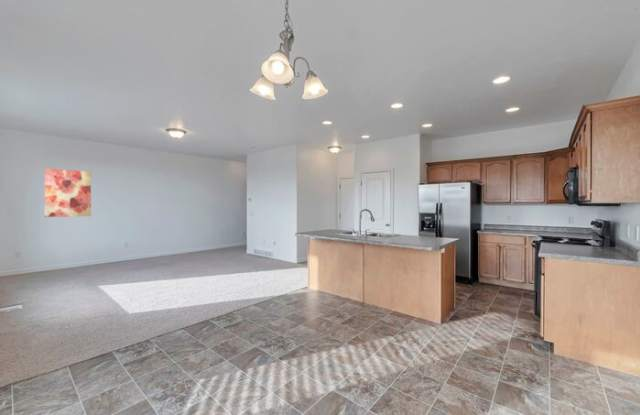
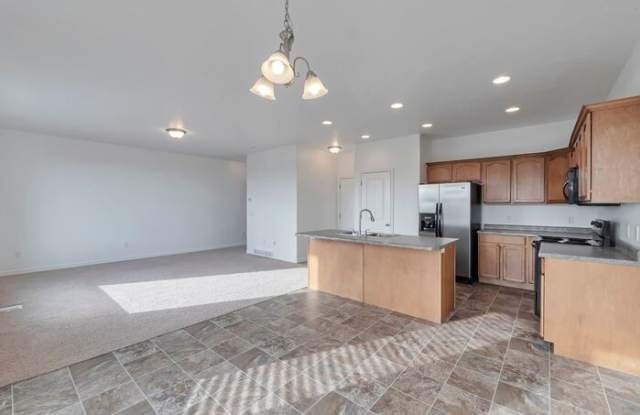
- wall art (68, 193)
